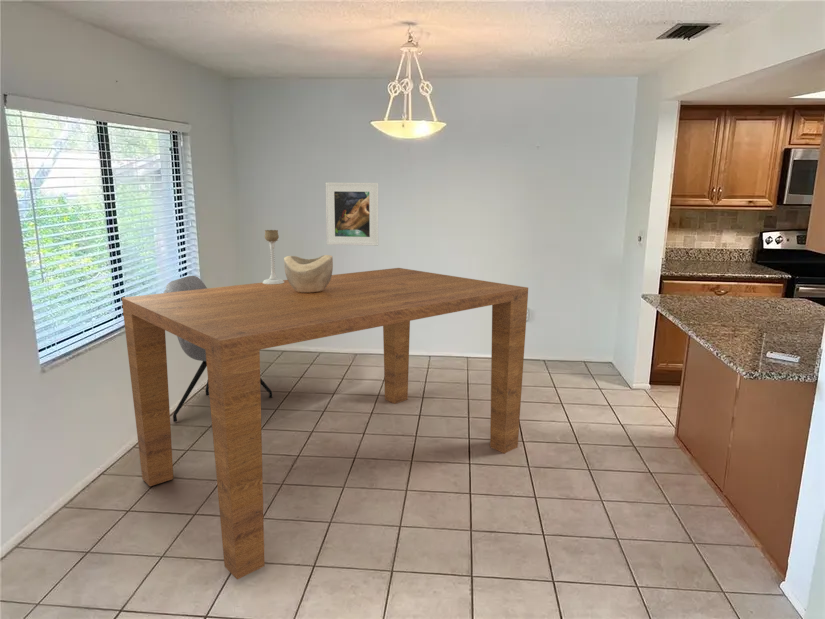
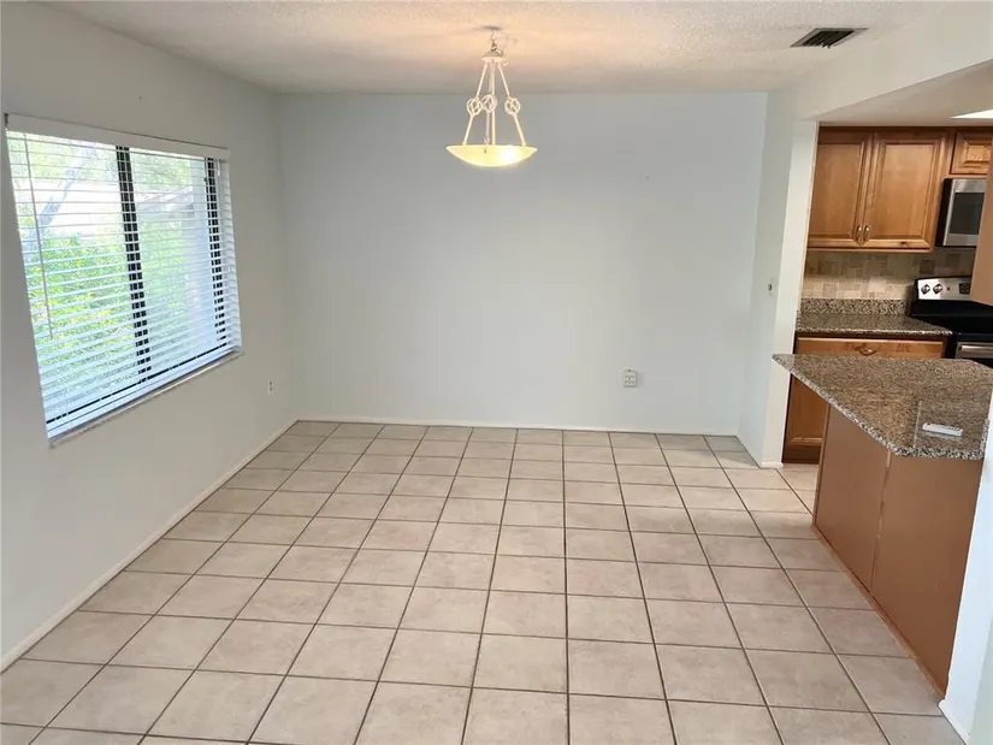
- candle holder (272, 256)
- chair (205, 351)
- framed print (352, 214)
- table (384, 380)
- decorative bowl (308, 273)
